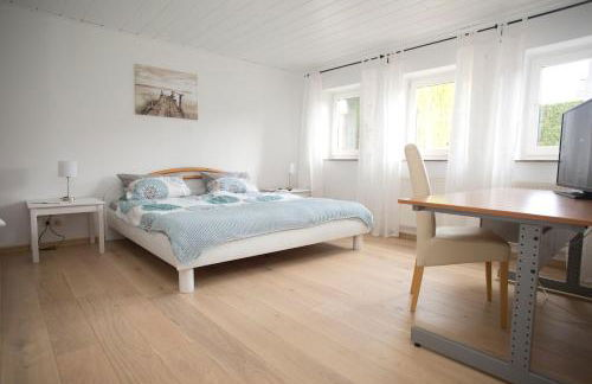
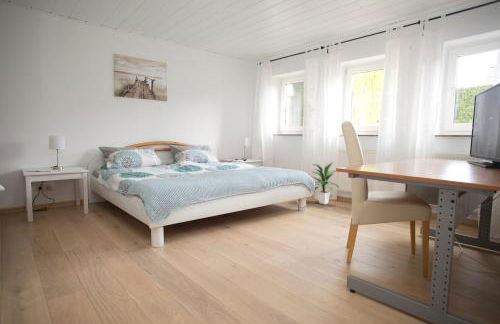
+ indoor plant (322, 182)
